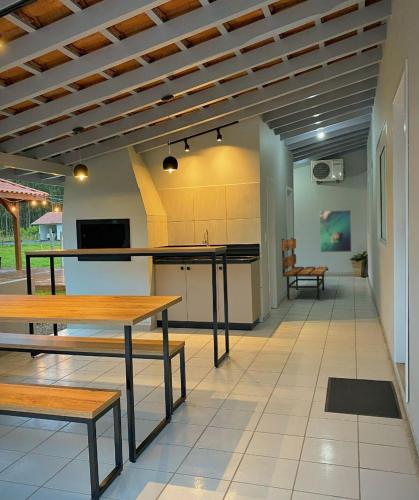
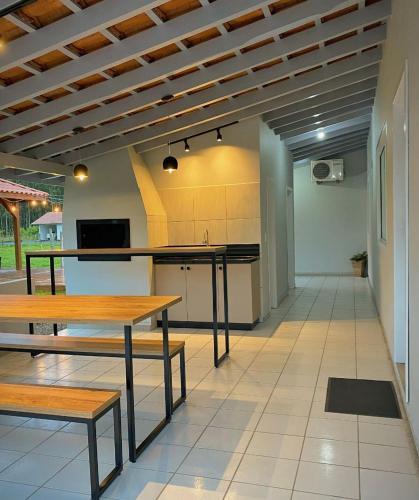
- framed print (335, 231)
- bench (306, 267)
